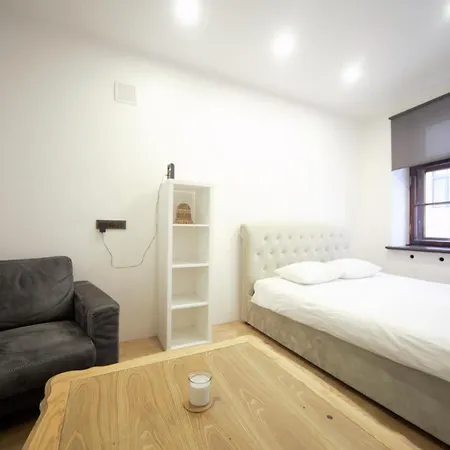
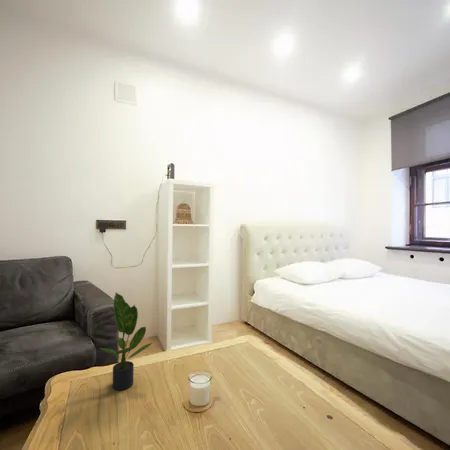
+ potted plant (127, 340)
